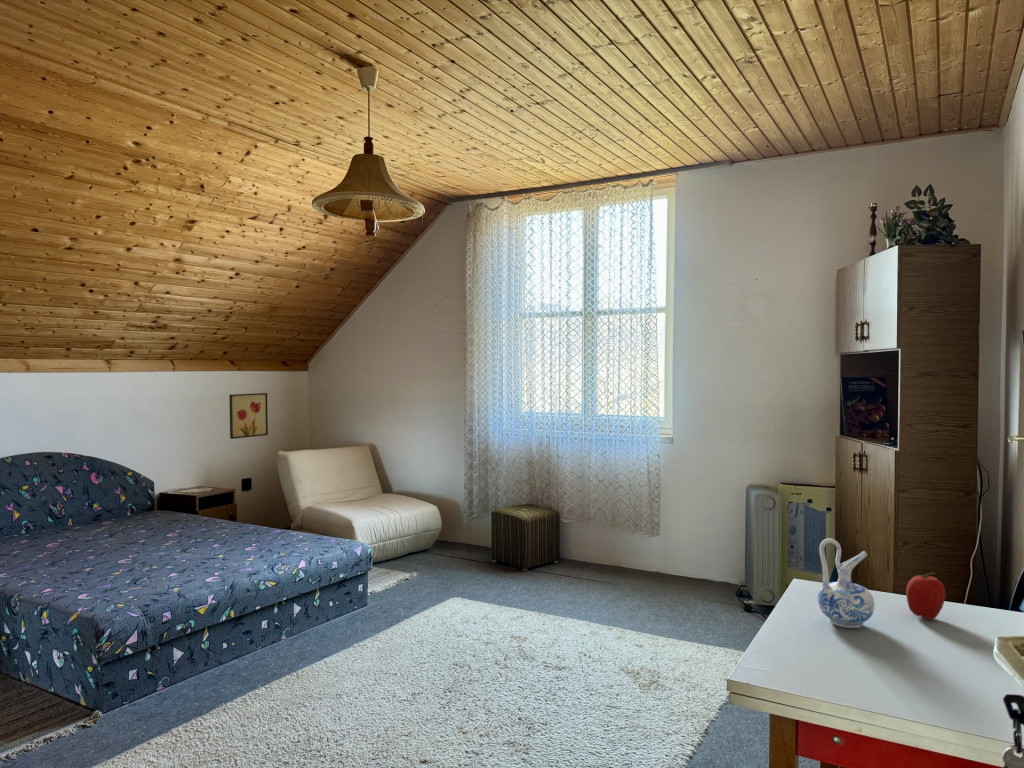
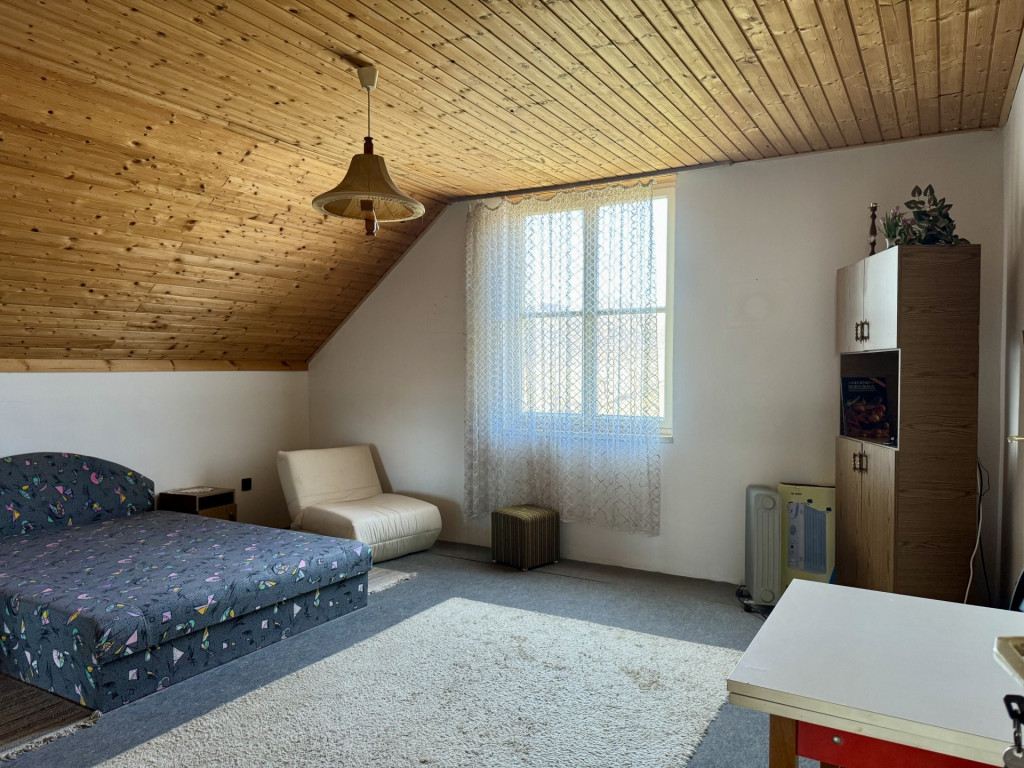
- ceramic pitcher (845, 580)
- wall art (248, 415)
- fruit (925, 594)
